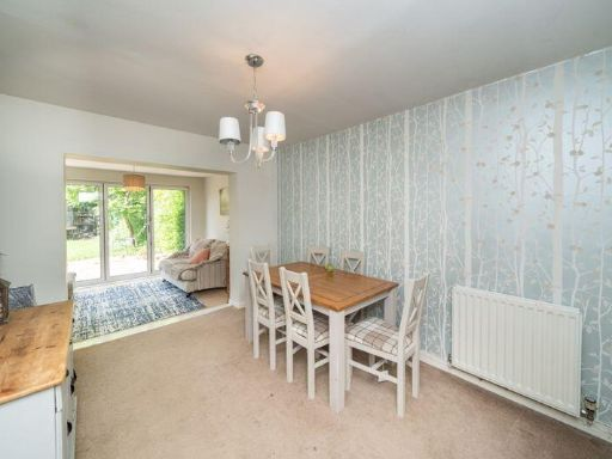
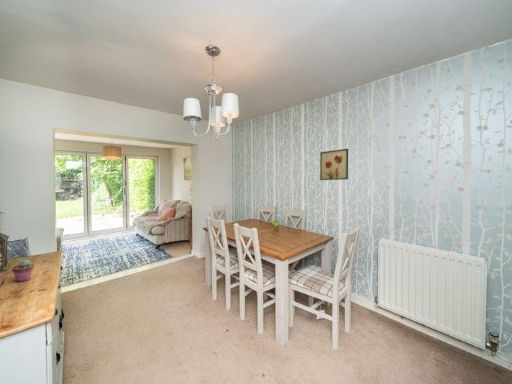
+ wall art (333, 165)
+ potted succulent (23, 270)
